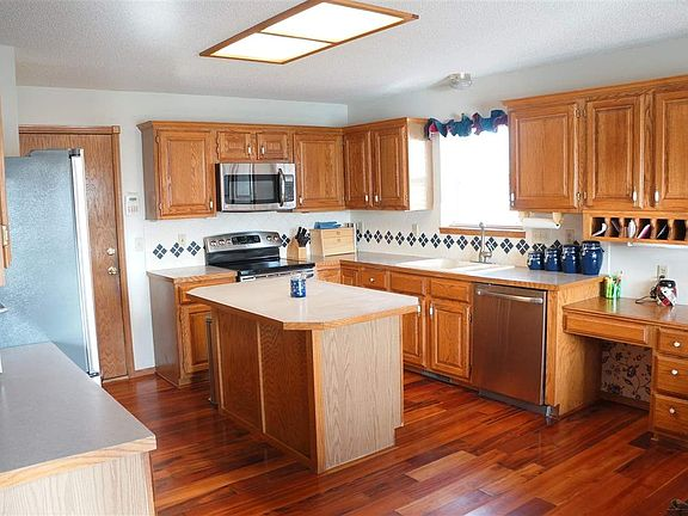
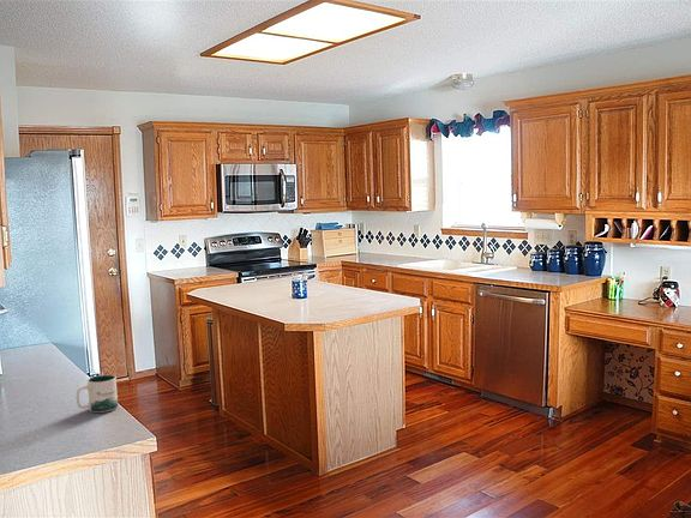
+ mug (96, 394)
